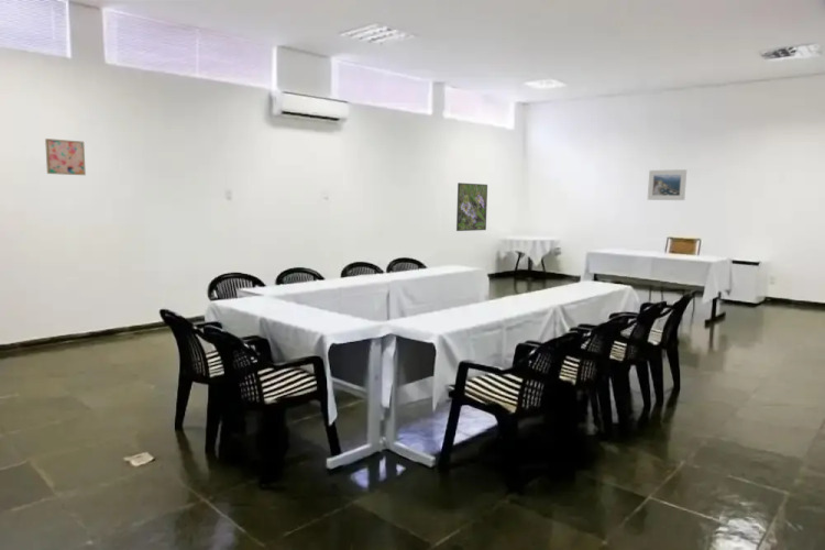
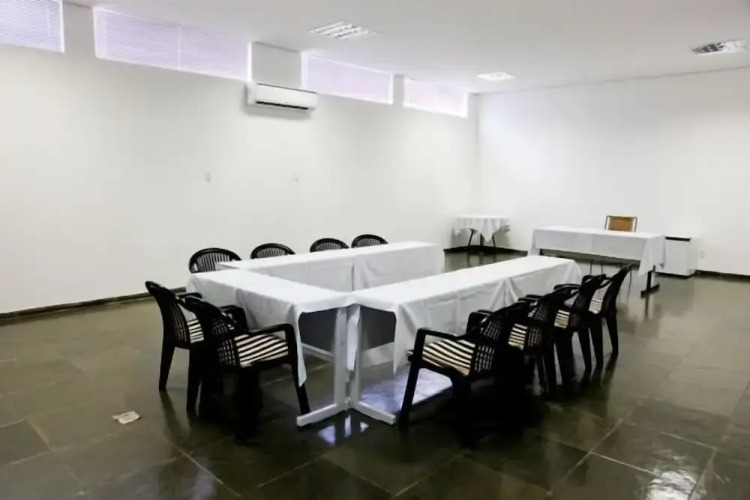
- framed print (667, 185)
- wall art (65, 157)
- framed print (472, 207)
